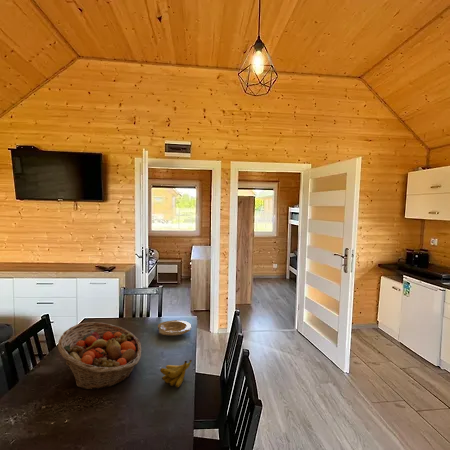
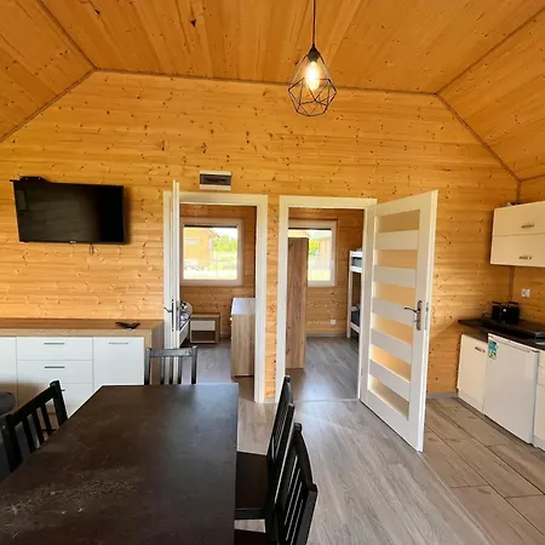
- banana (176, 371)
- plate (174, 329)
- fruit basket (102, 351)
